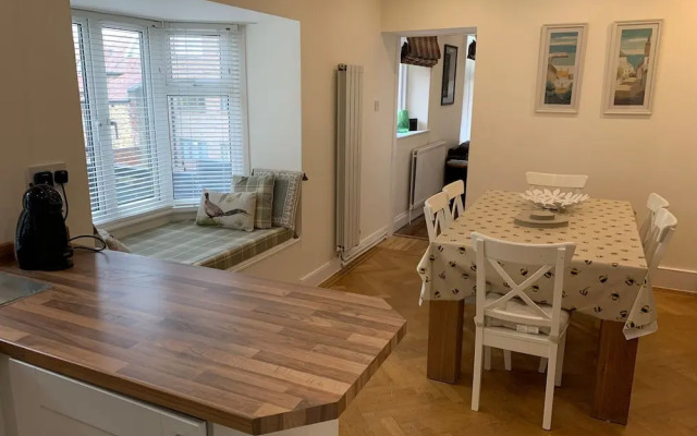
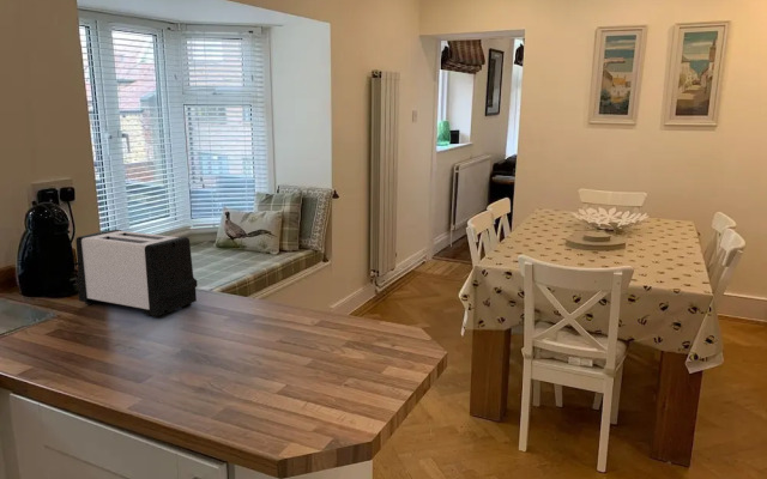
+ toaster (134, 271)
